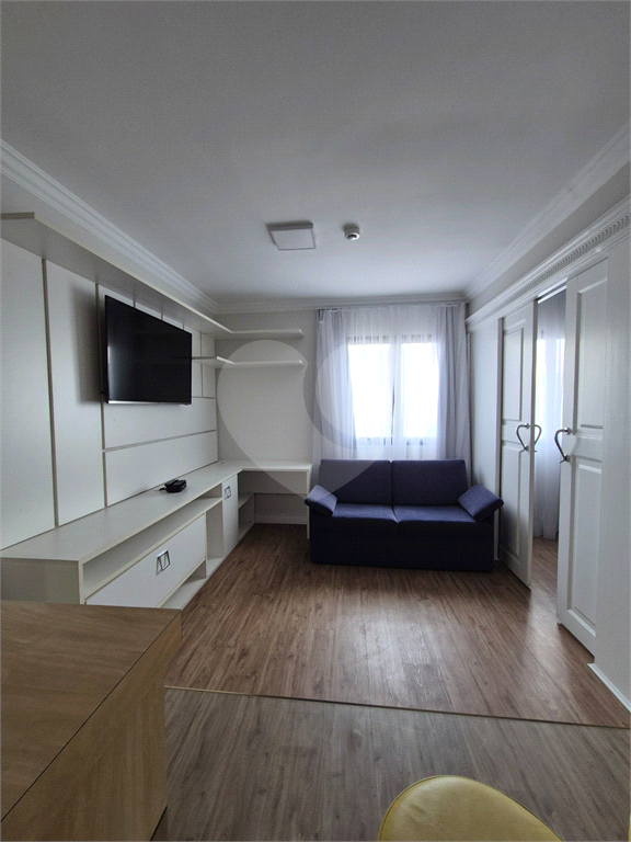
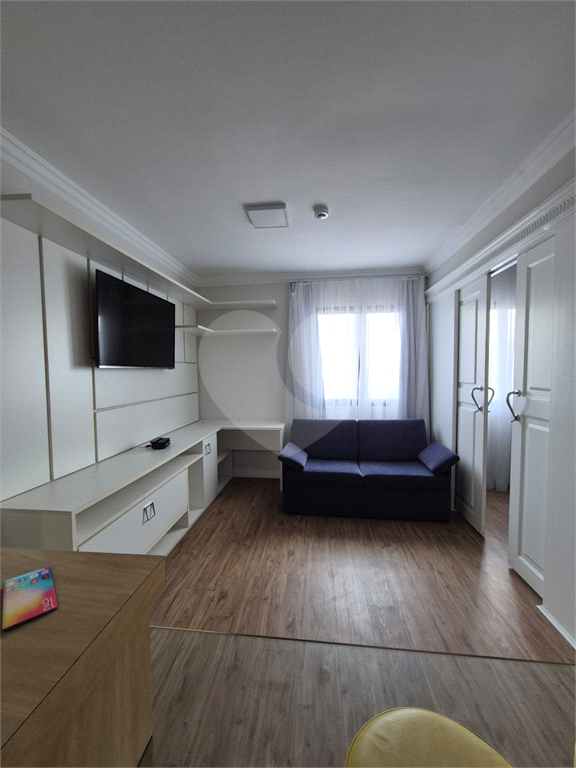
+ smartphone (29, 594)
